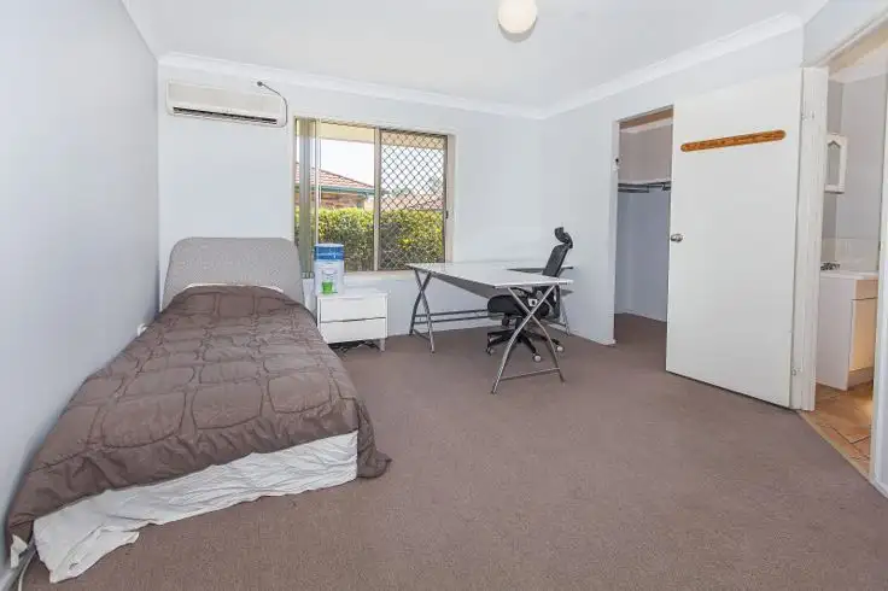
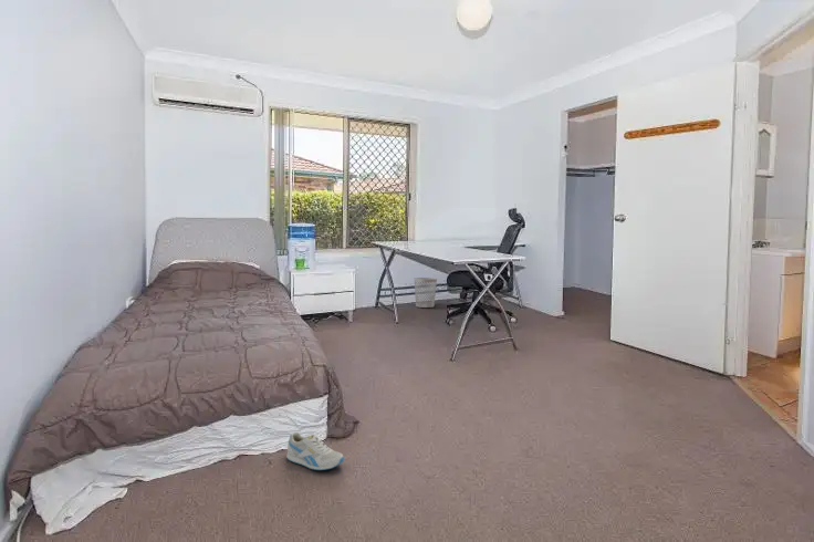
+ sneaker (314, 449)
+ wastebasket (425, 292)
